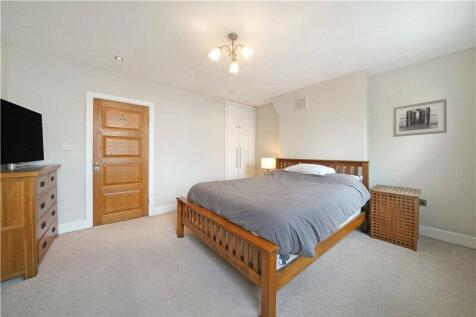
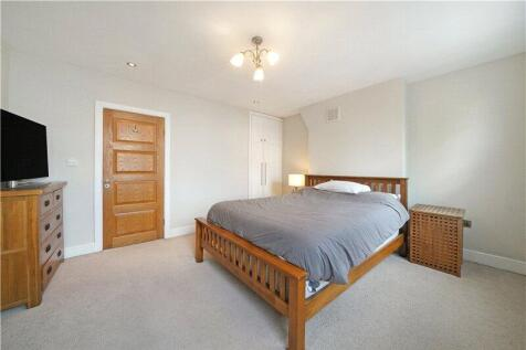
- wall art (417, 119)
